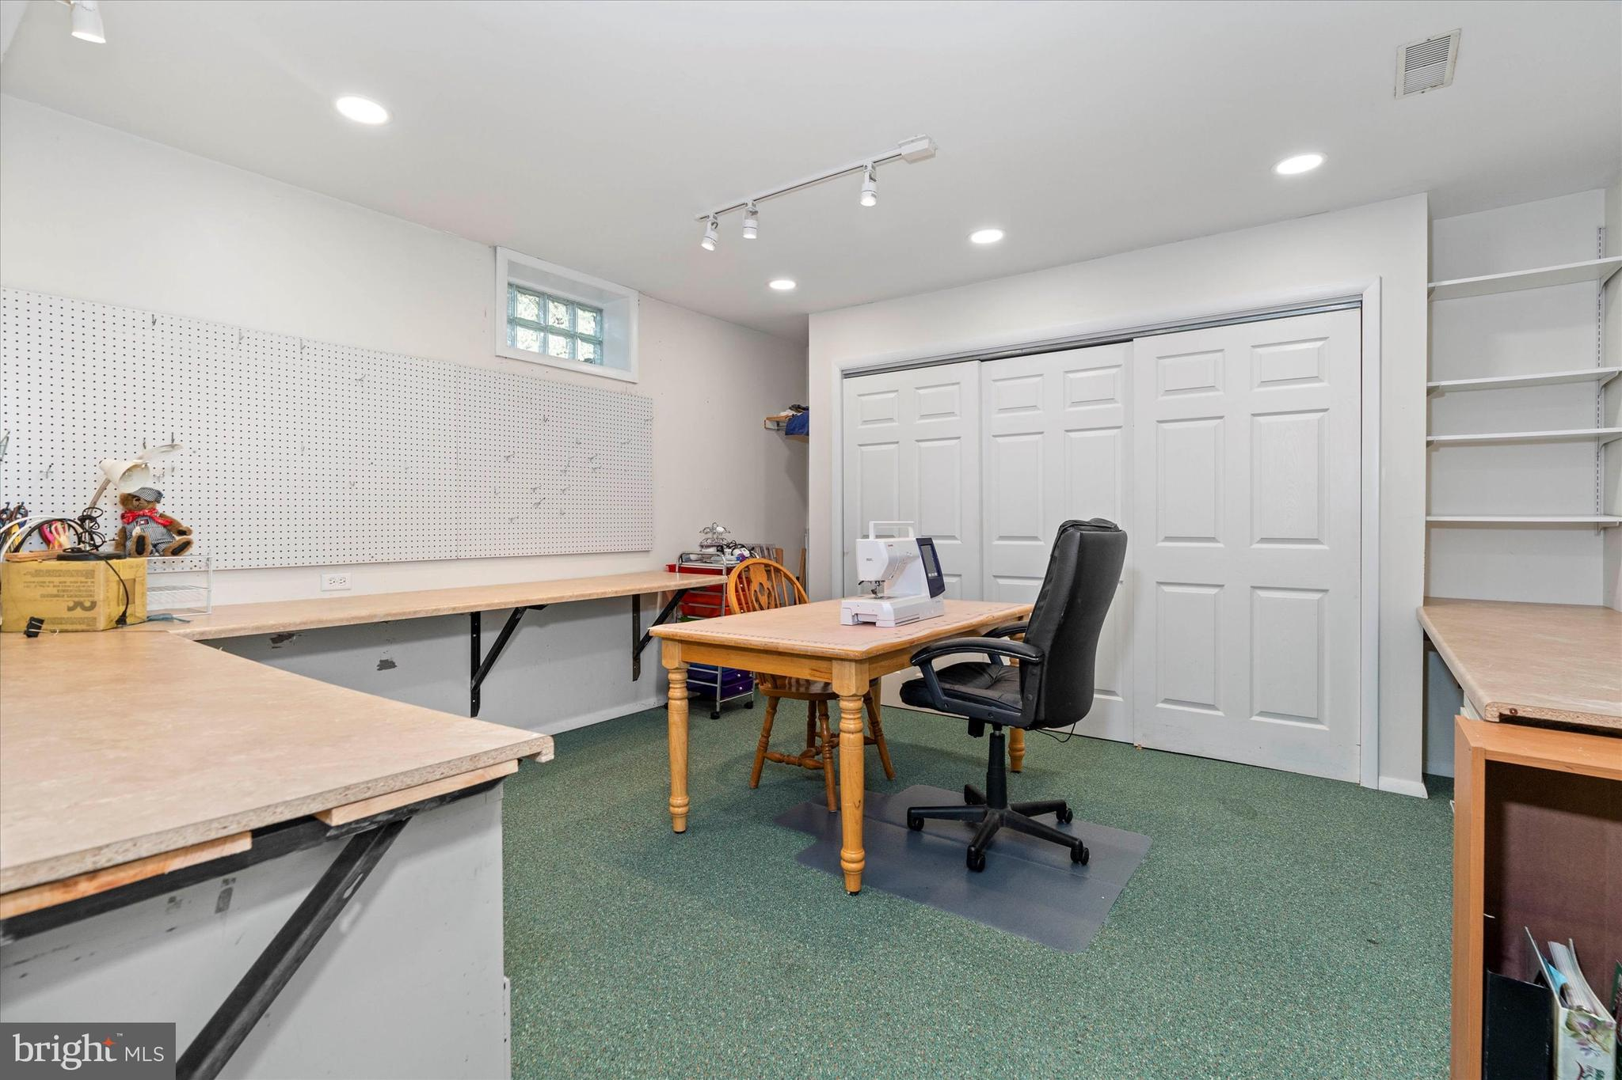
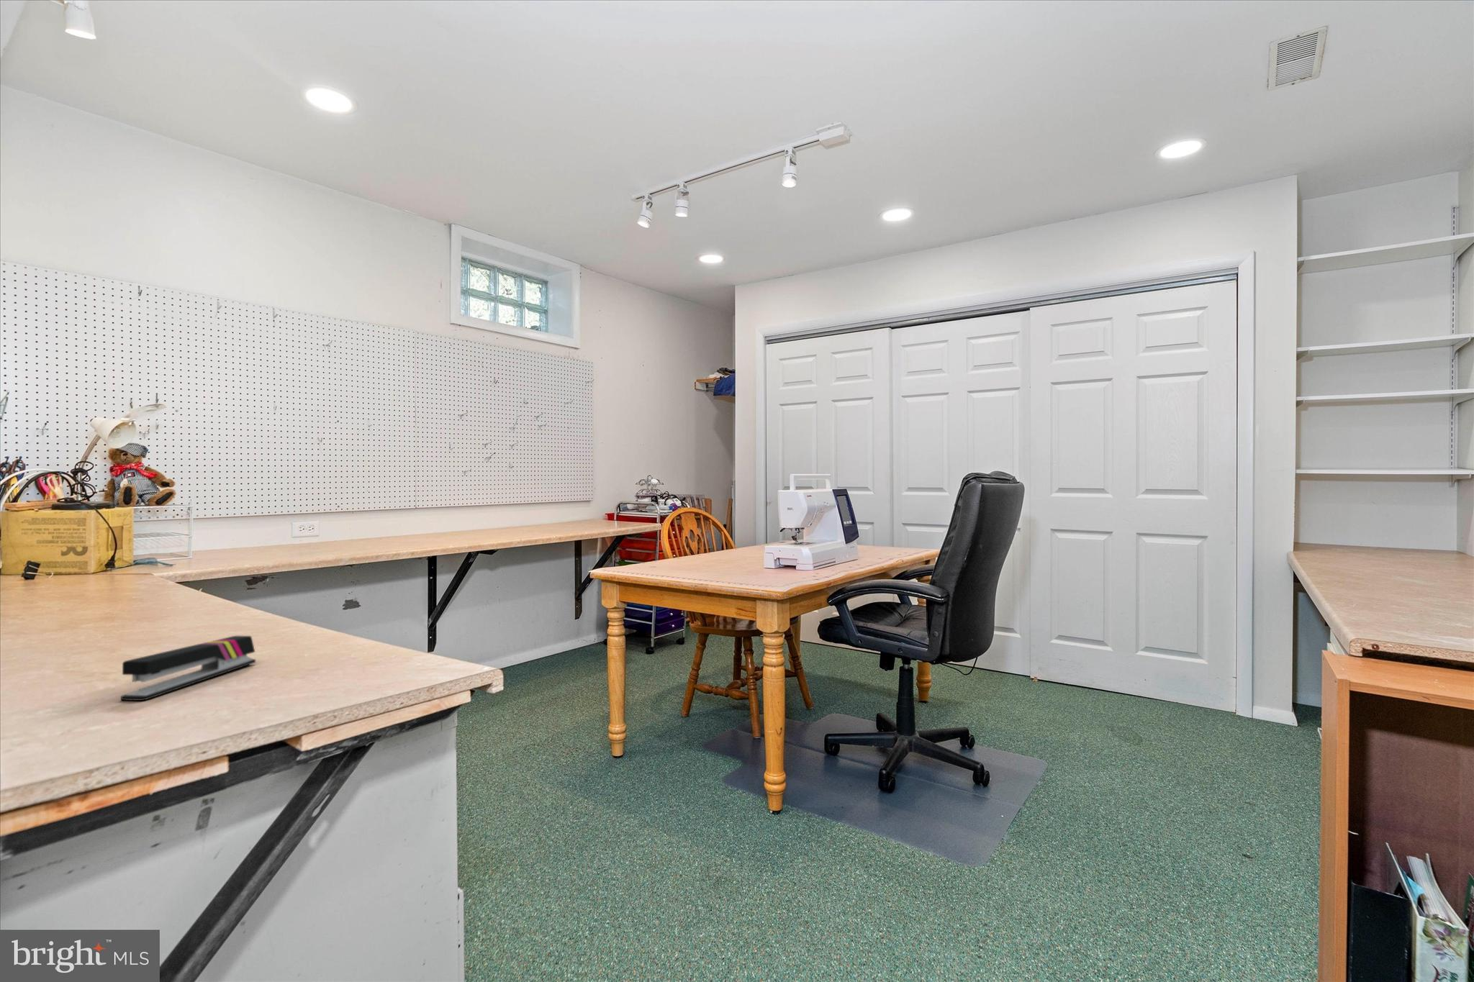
+ stapler (194, 662)
